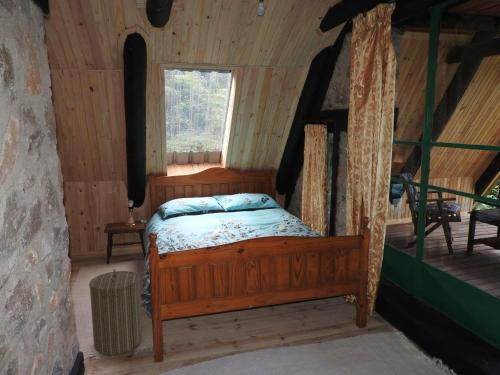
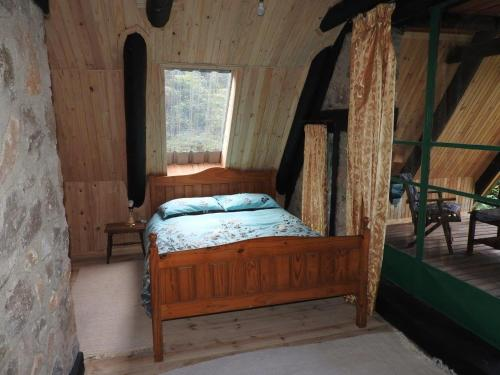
- laundry hamper (116, 306)
